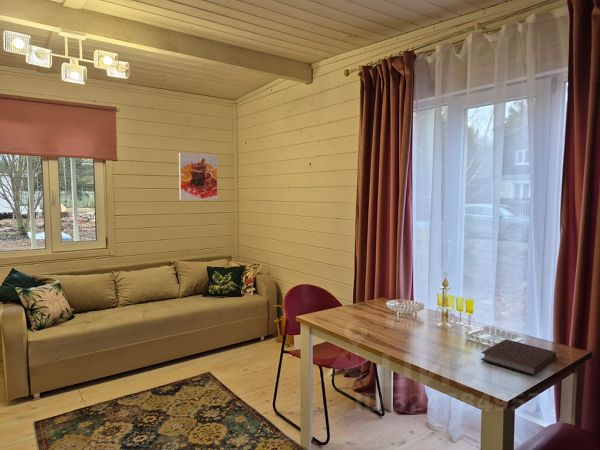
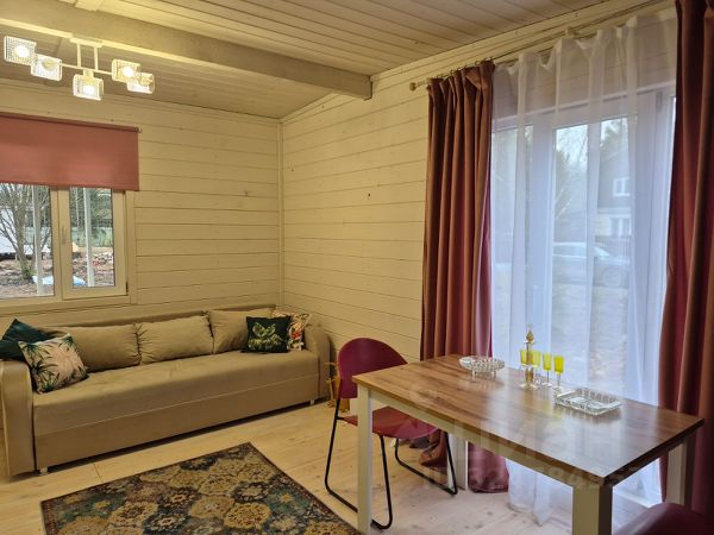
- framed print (198, 177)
- notebook (518, 355)
